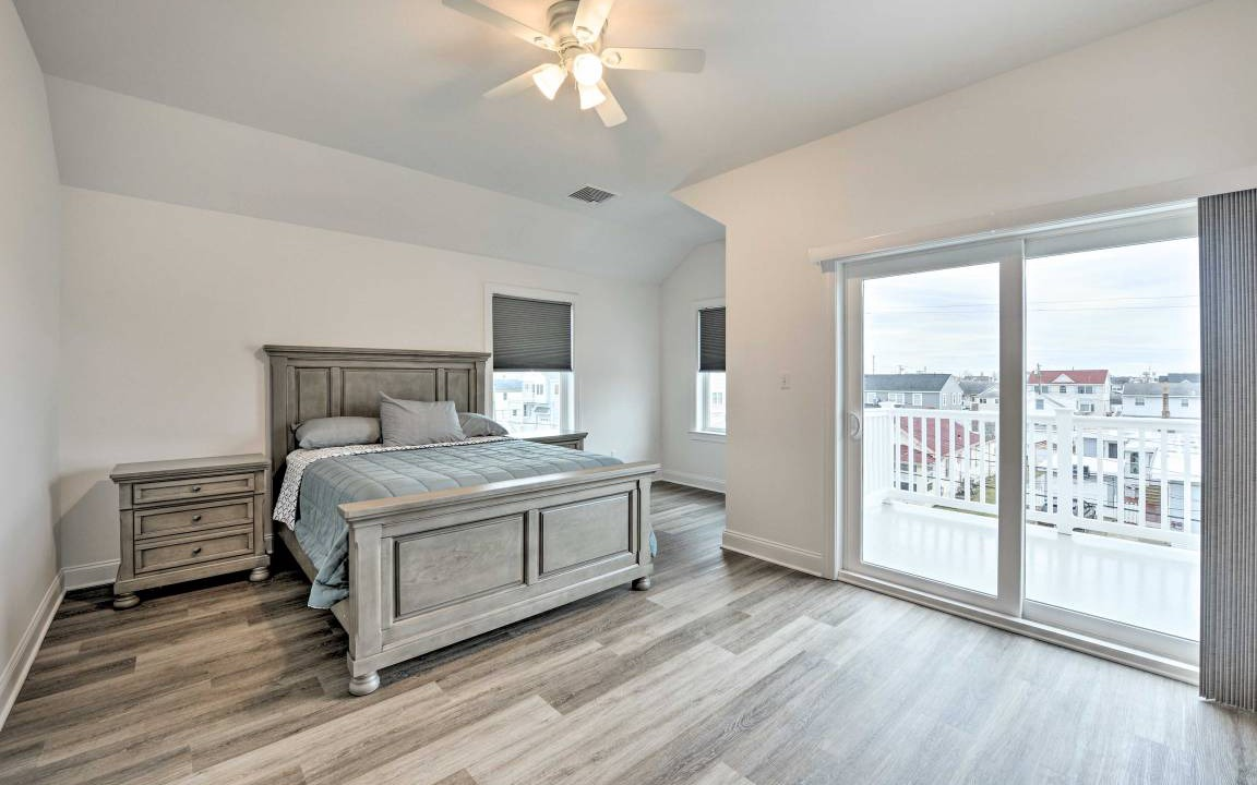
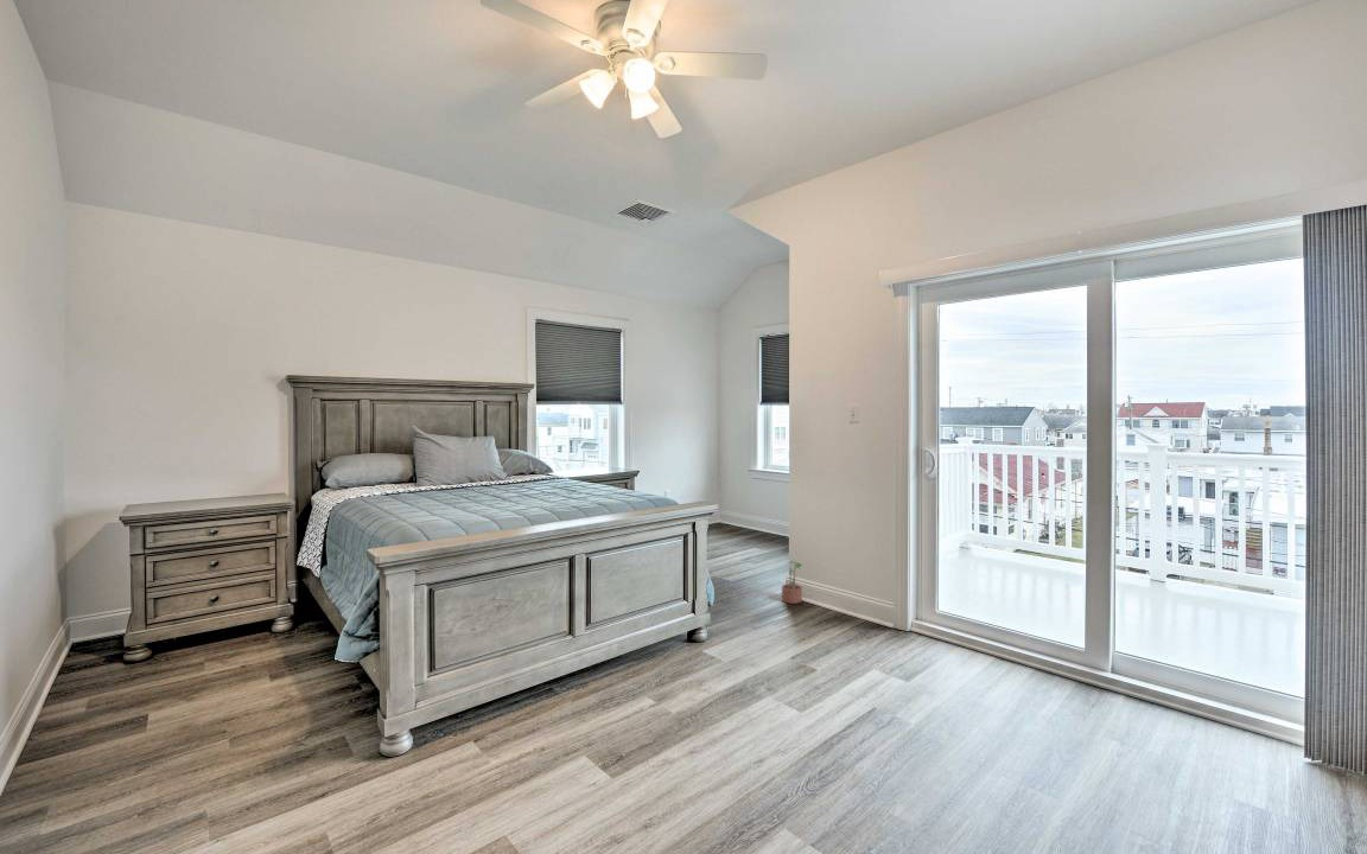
+ potted plant (794, 580)
